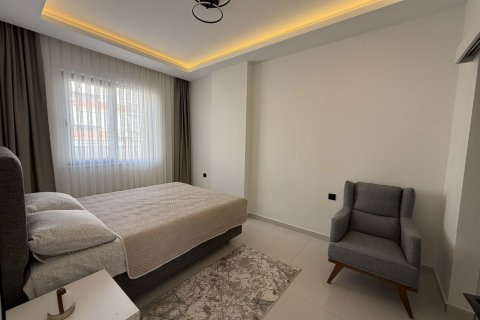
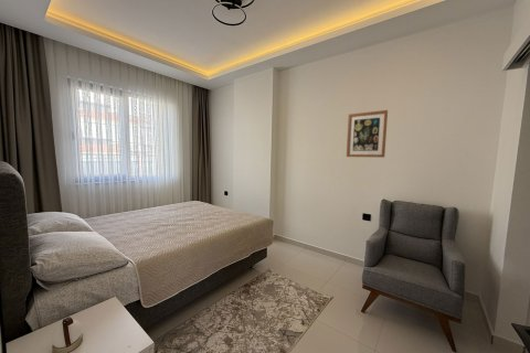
+ wall art (365, 135)
